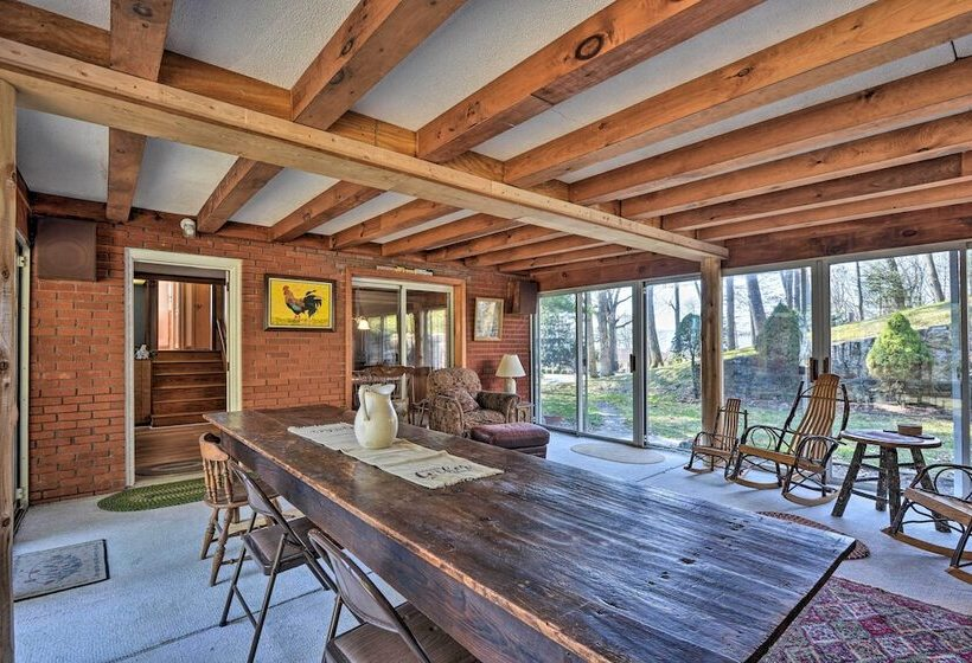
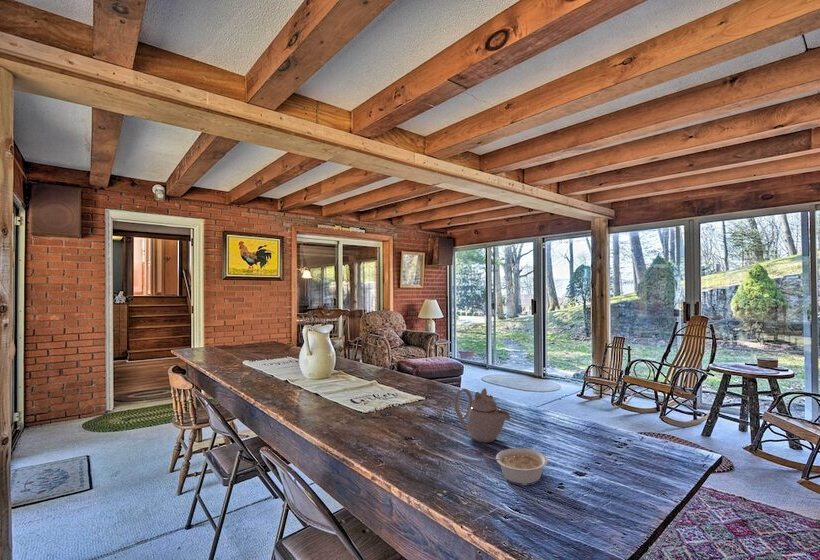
+ teapot (481, 413)
+ legume (520, 466)
